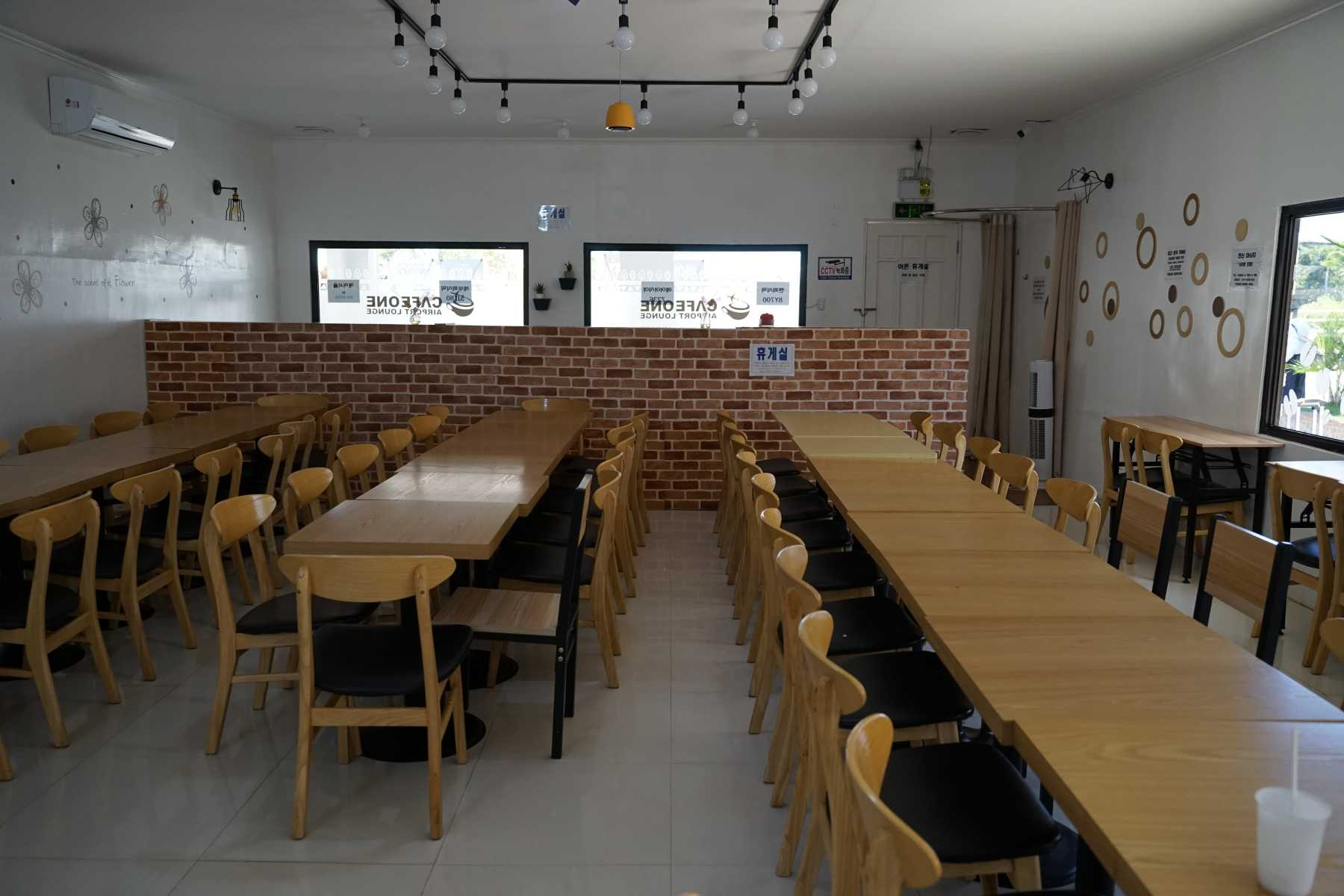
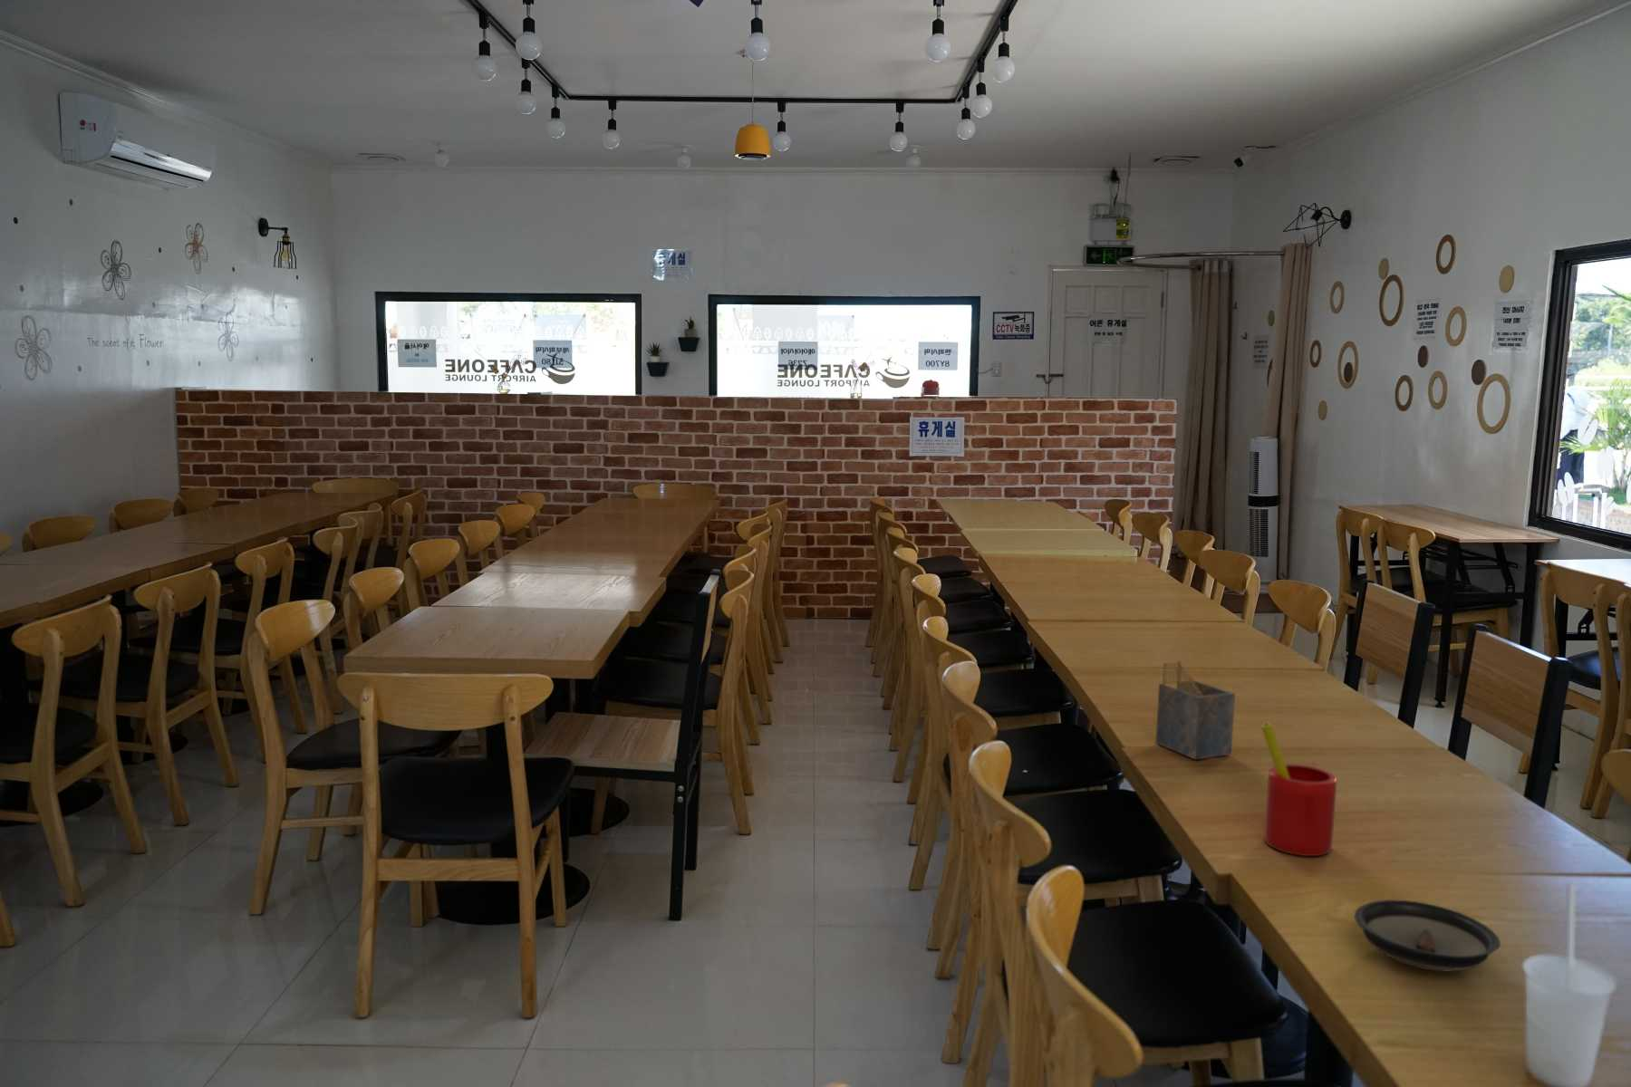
+ saucer (1423, 941)
+ napkin holder (1194, 707)
+ straw (1295, 784)
